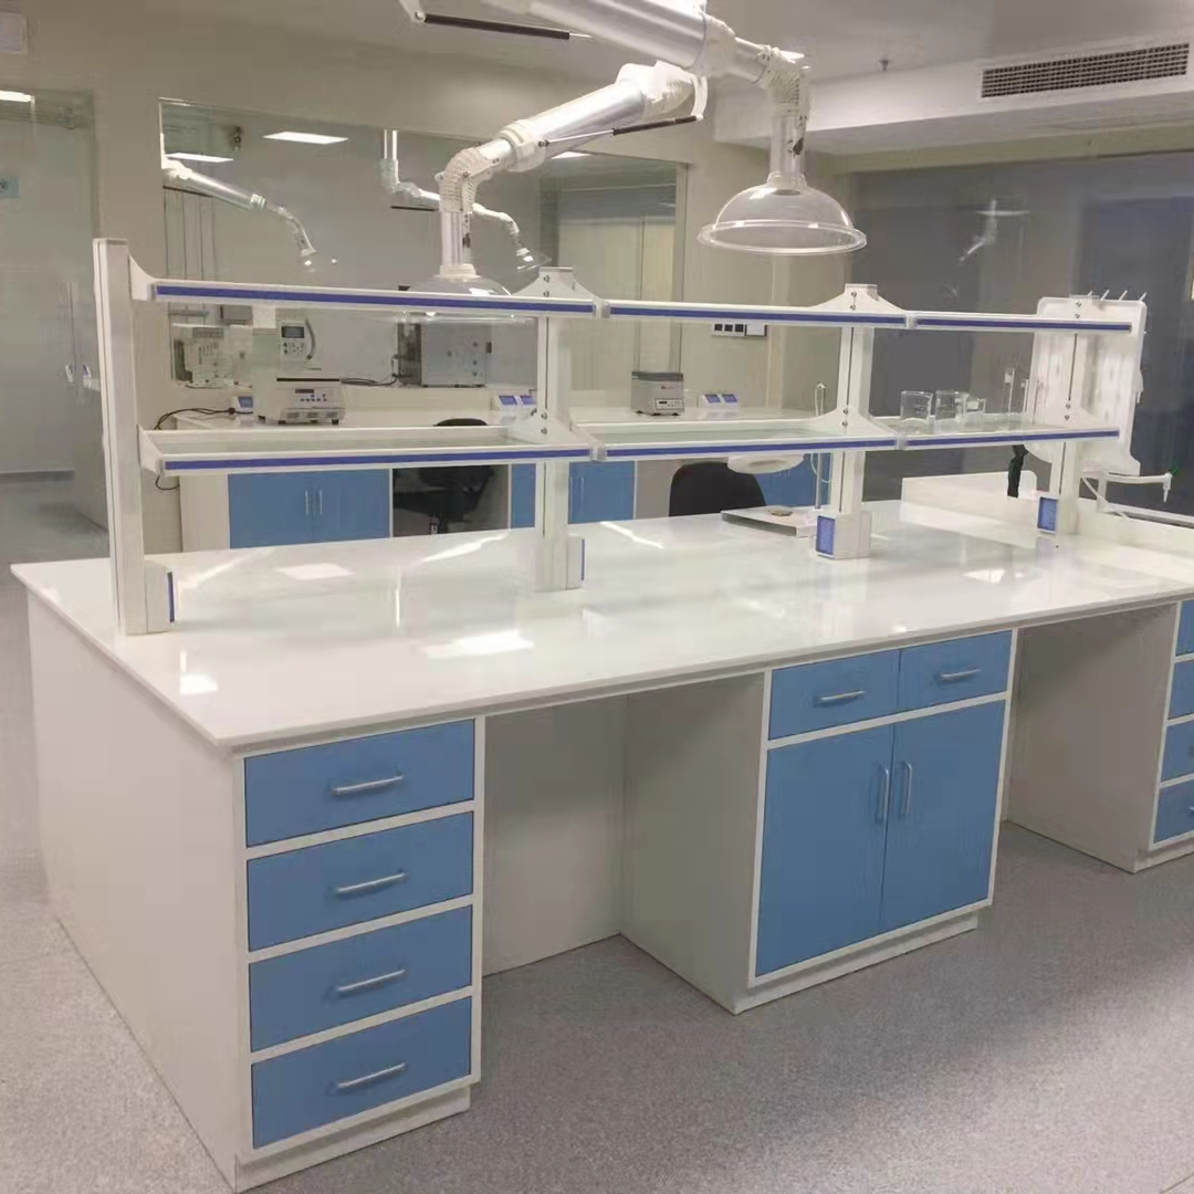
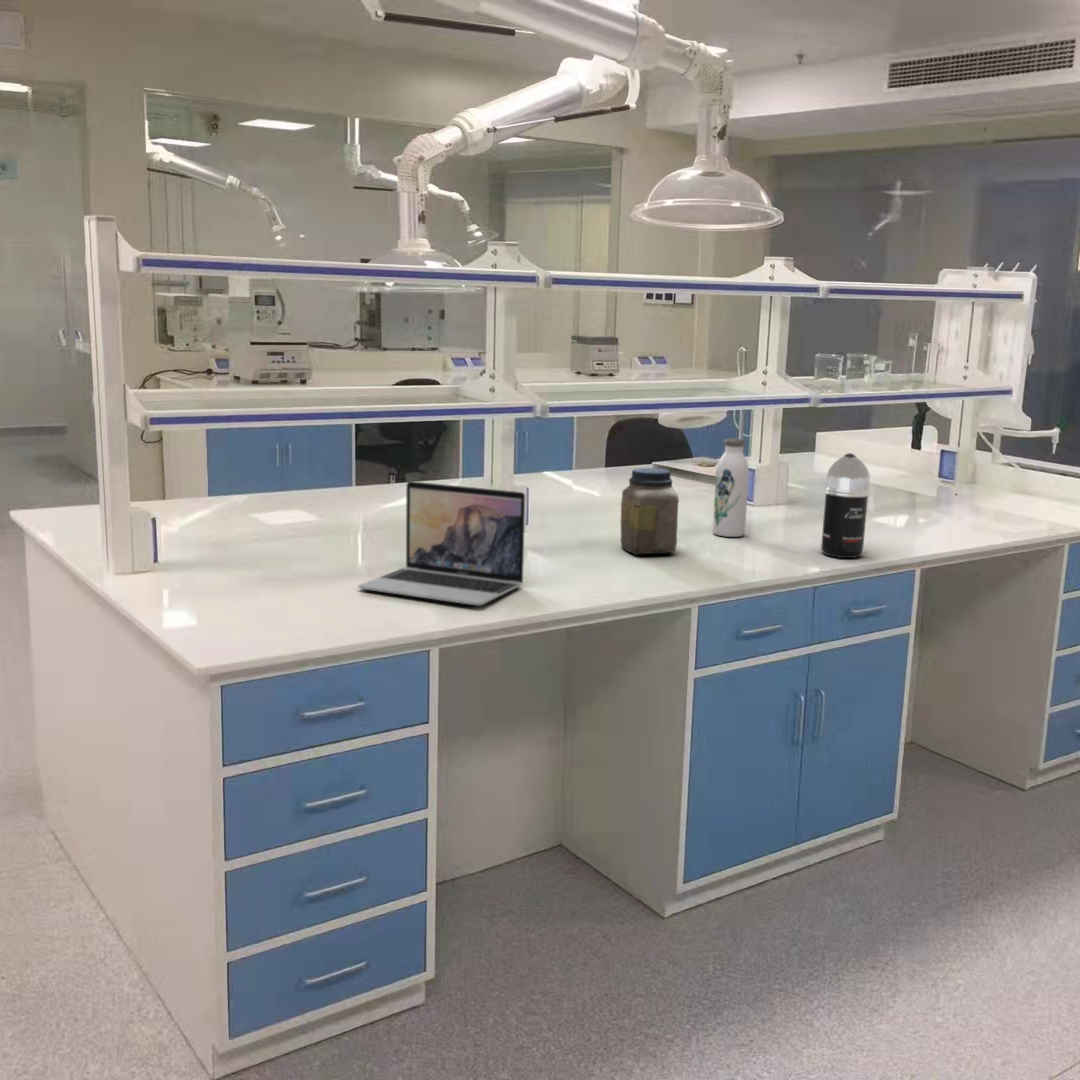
+ water bottle (731, 486)
+ jar (649, 510)
+ spray bottle (845, 504)
+ laptop (442, 540)
